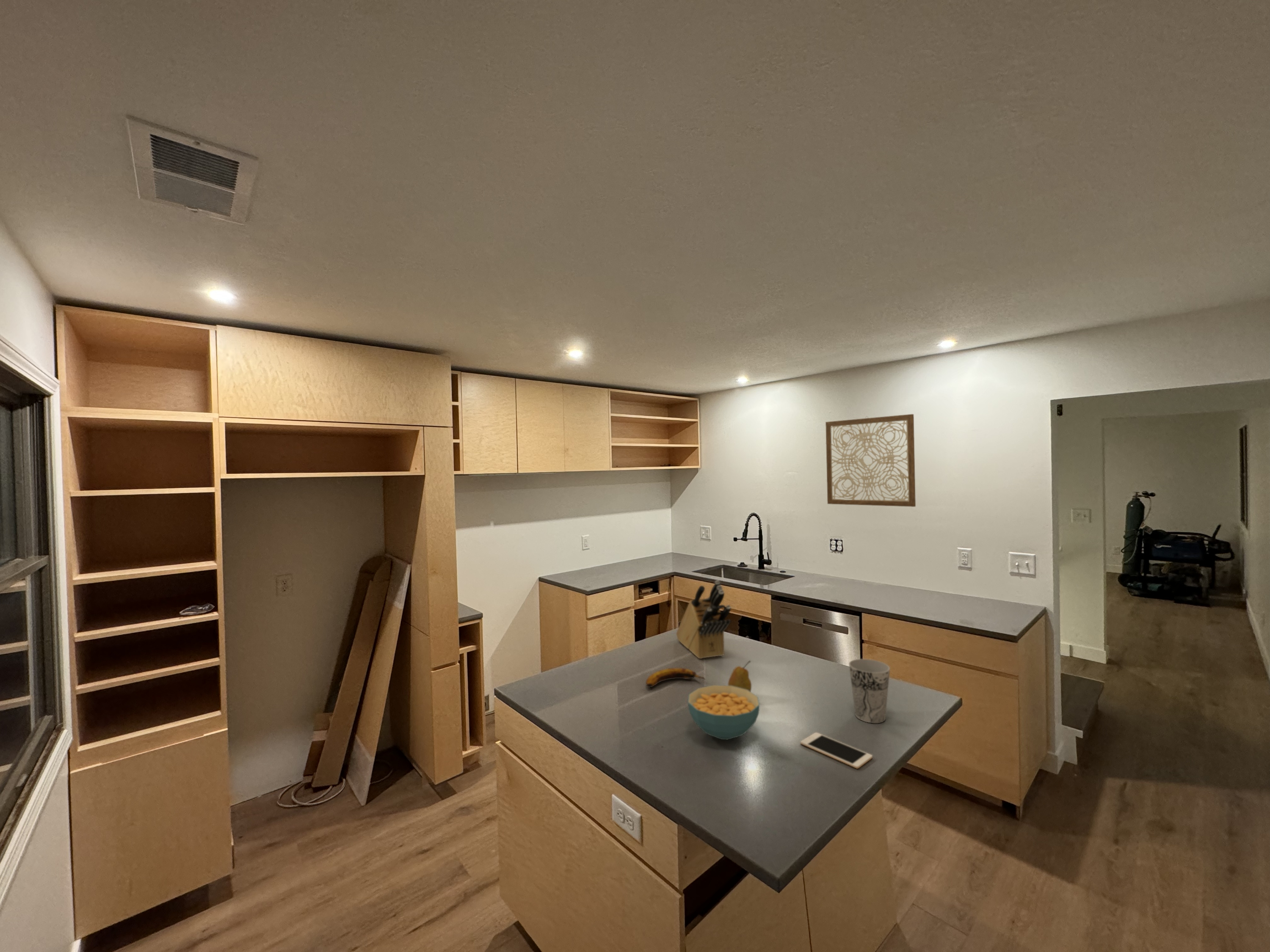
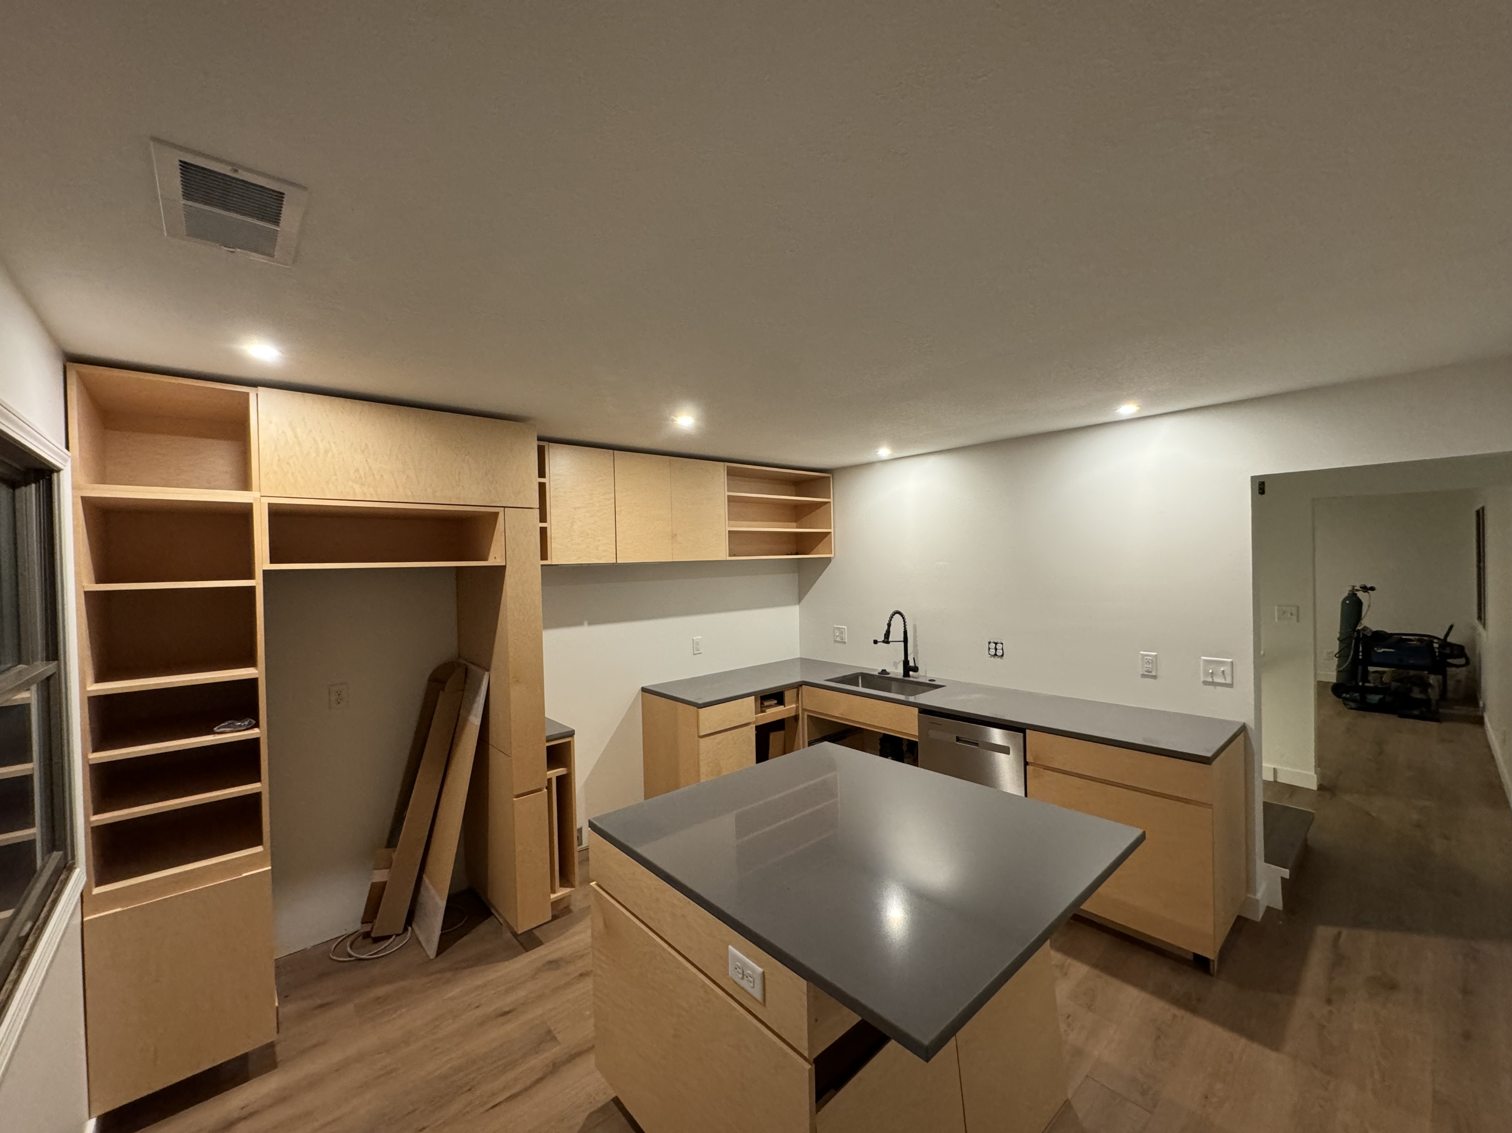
- banana (672, 678)
- cup (870, 691)
- cereal bowl (723, 717)
- fruit (740, 680)
- knife block (702, 613)
- wall art (871, 458)
- cell phone (835, 749)
